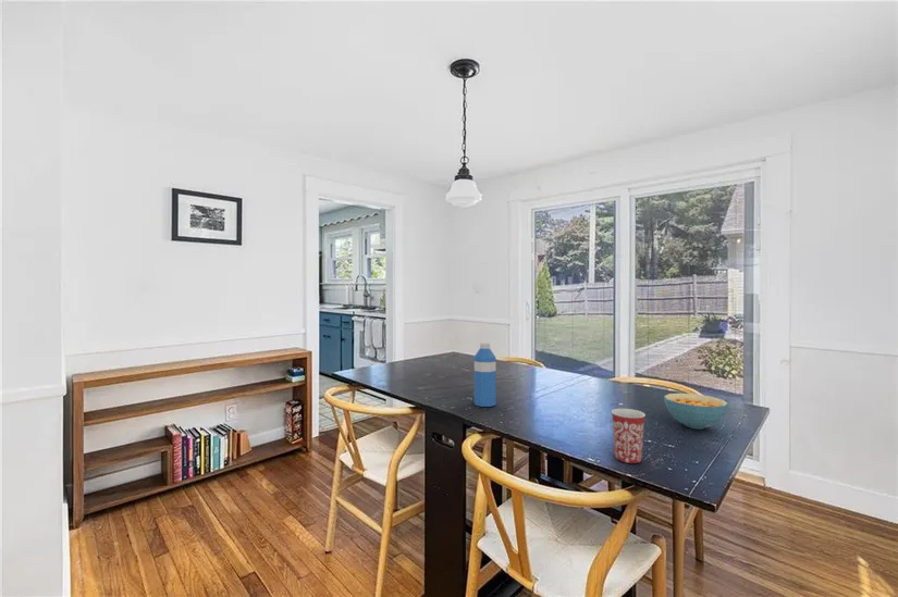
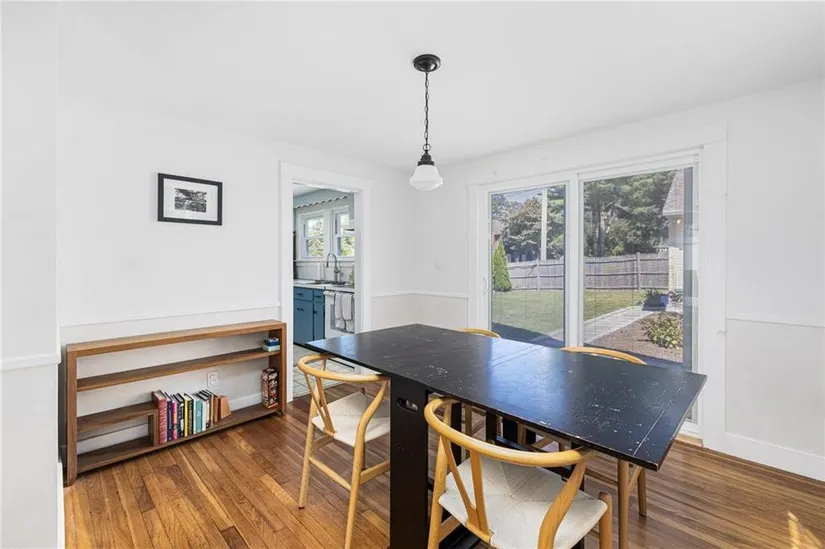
- mug (628, 433)
- water bottle (484, 373)
- cereal bowl (694, 412)
